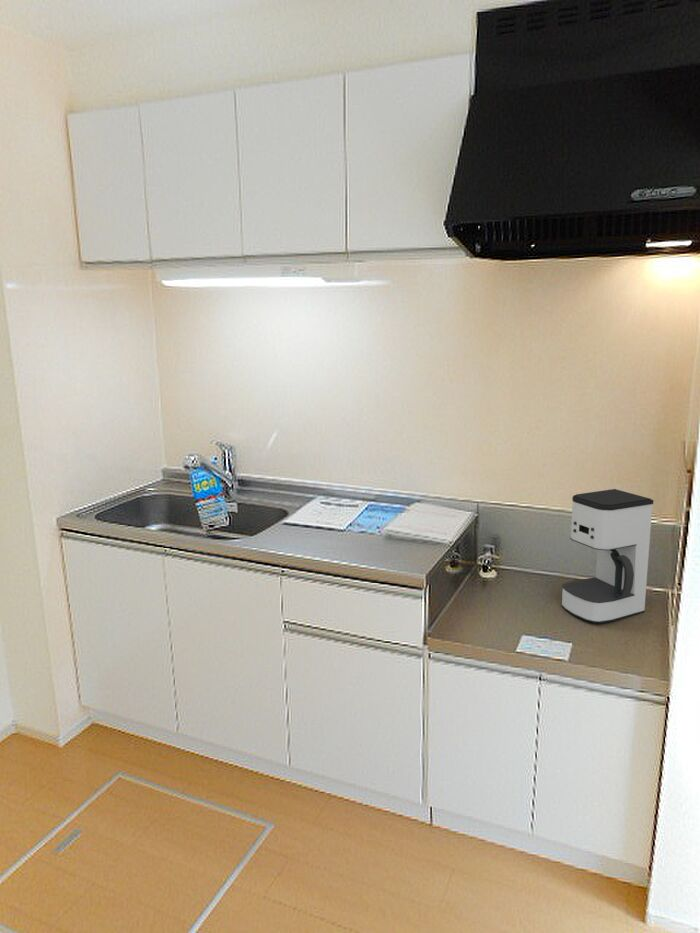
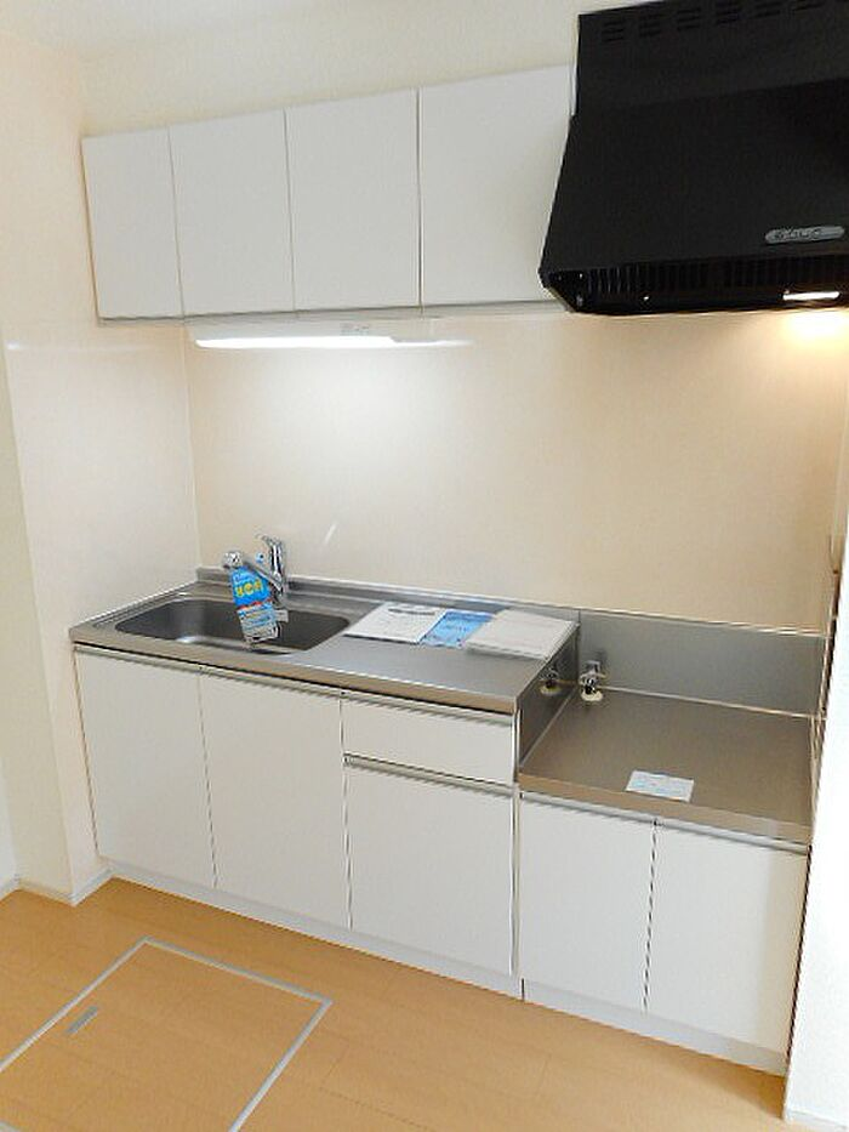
- coffee maker (606, 555)
